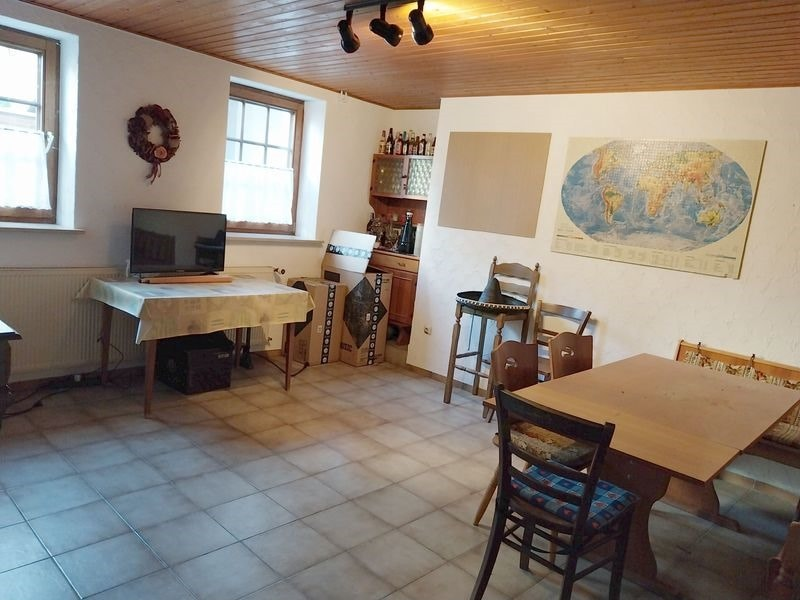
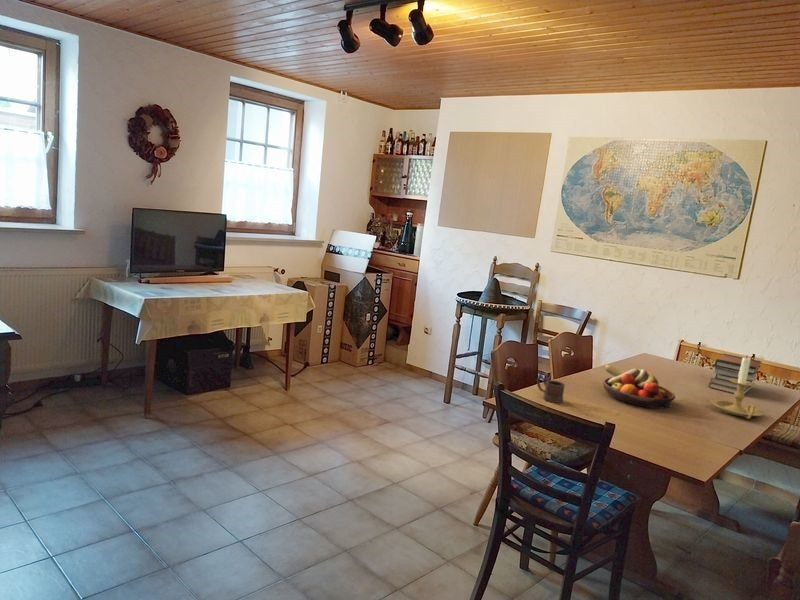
+ mug (550, 387)
+ book stack (735, 374)
+ fruit bowl (638, 385)
+ candle holder (741, 384)
